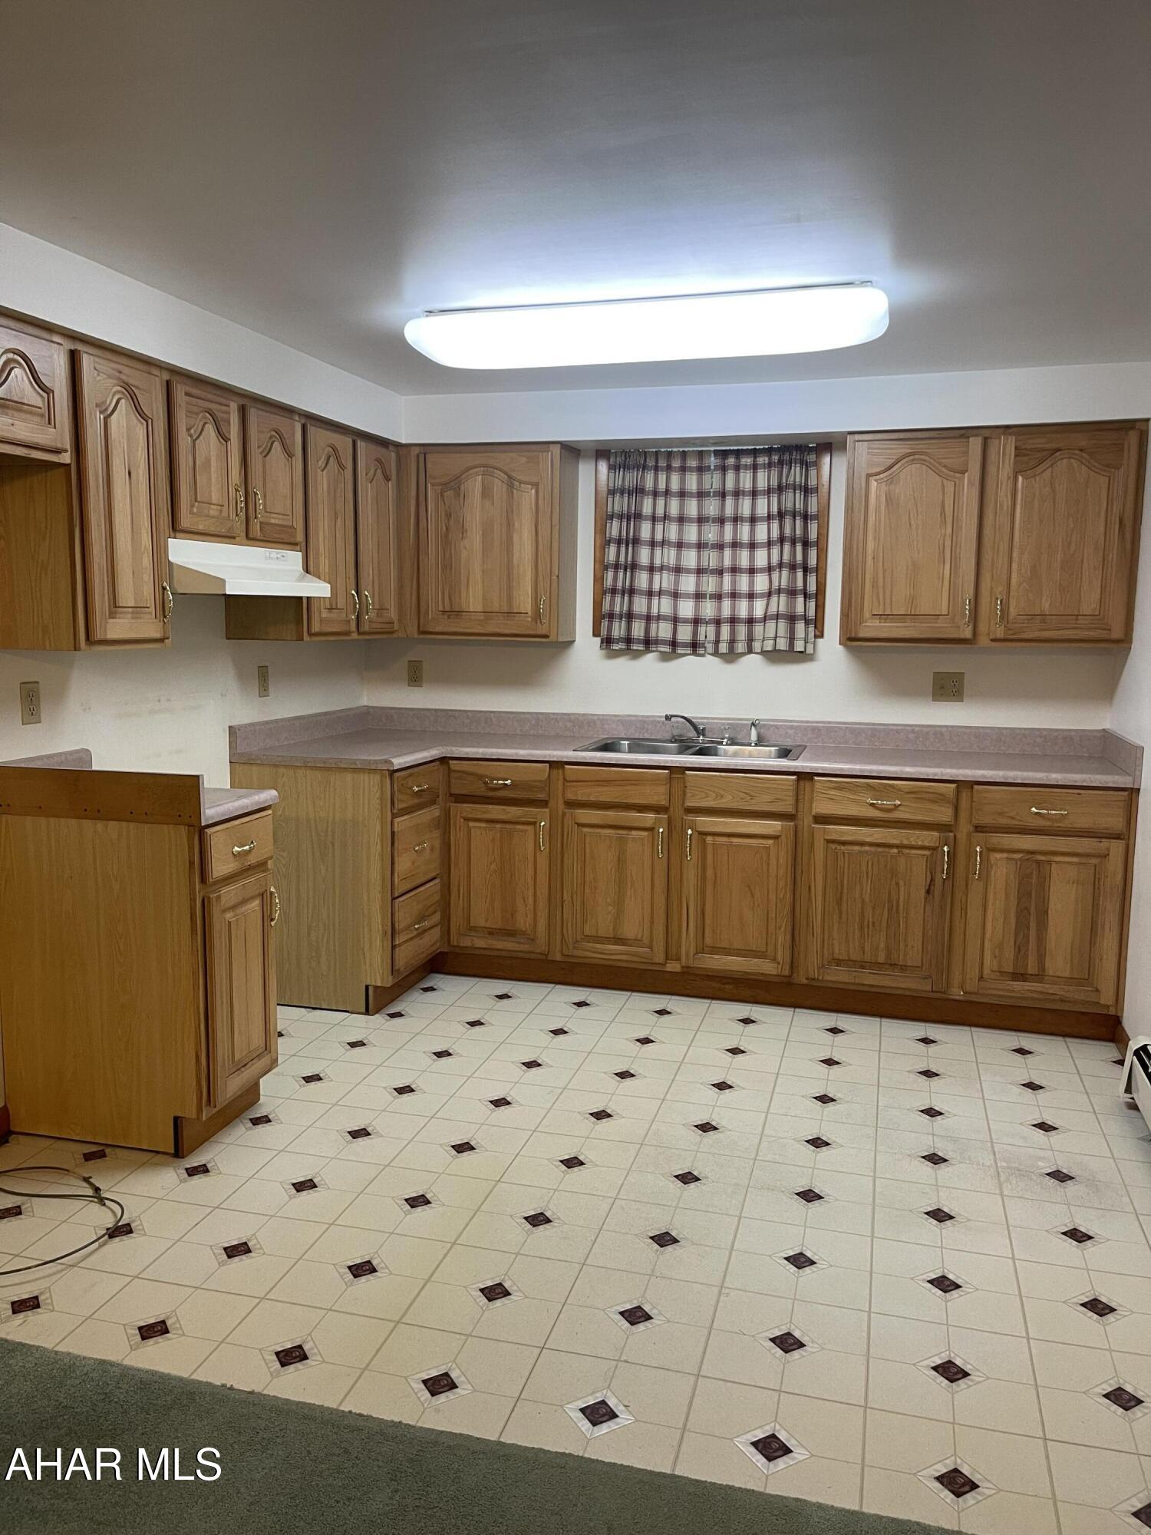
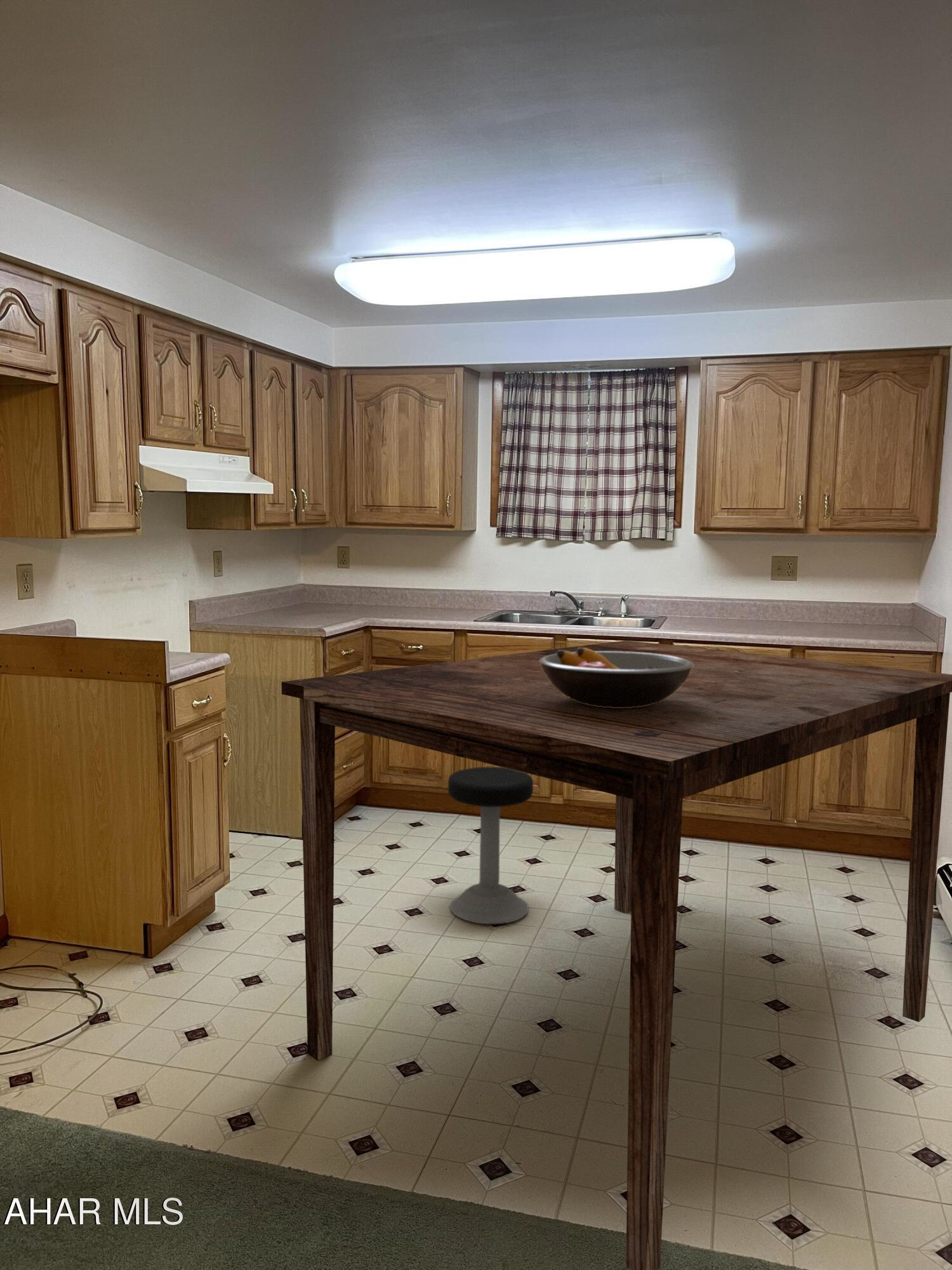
+ dining table (635, 860)
+ stool (489, 843)
+ fruit bowl (615, 675)
